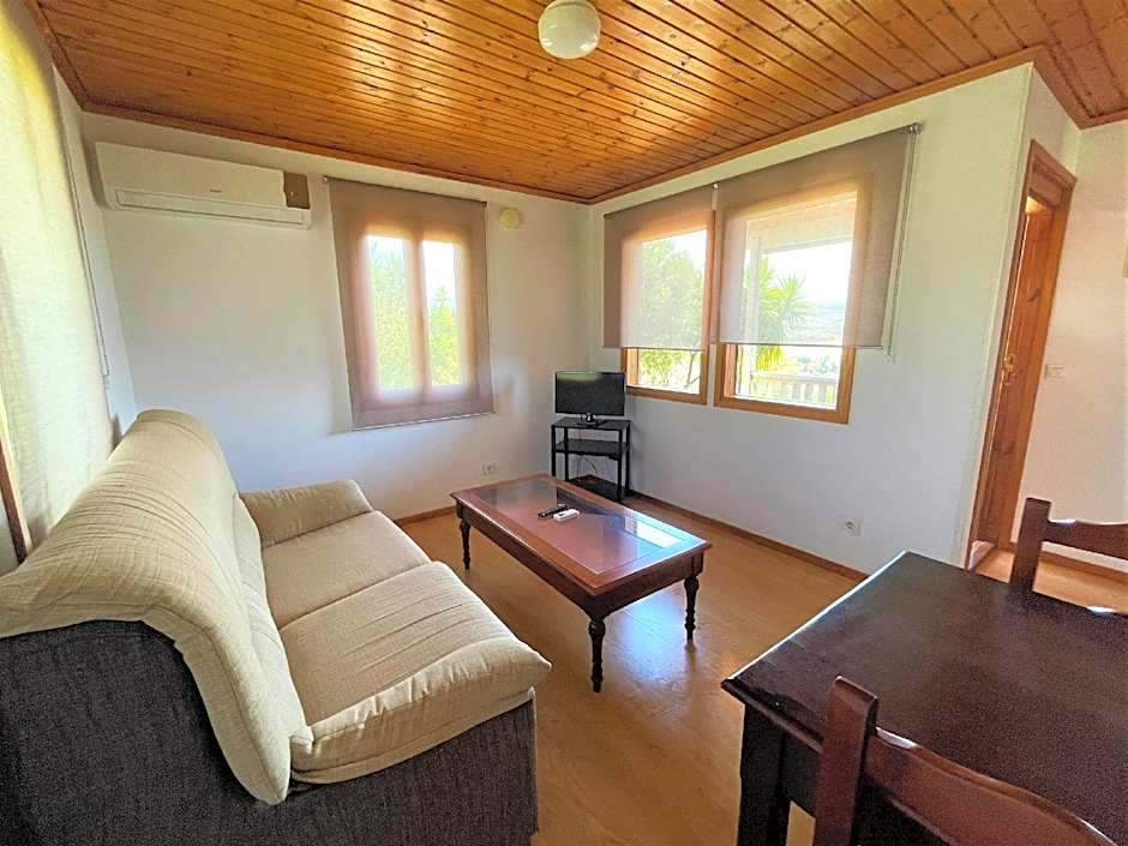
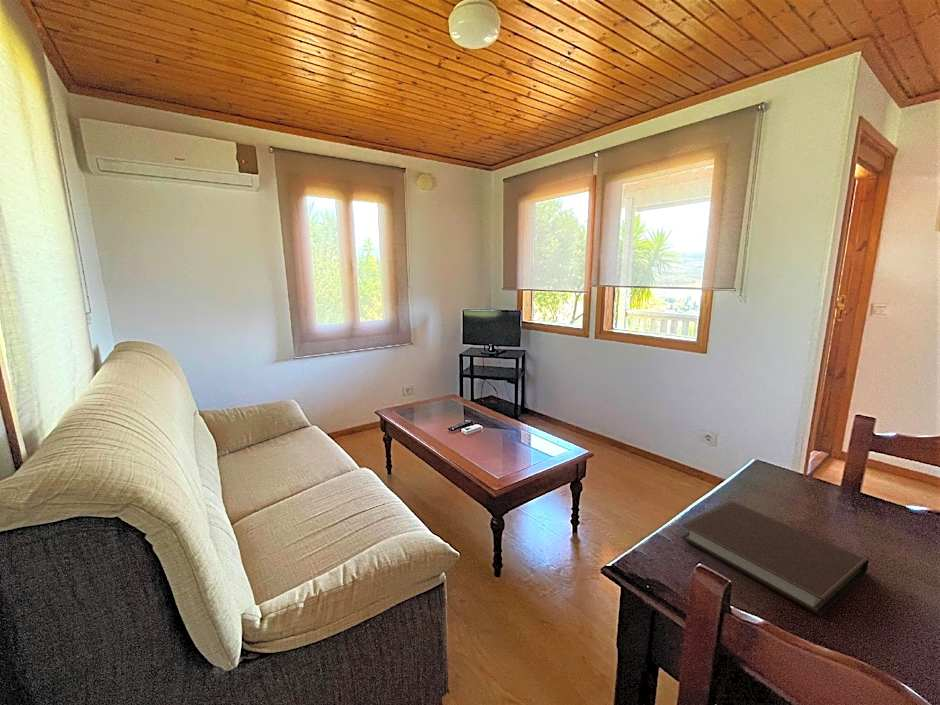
+ notebook (768, 547)
